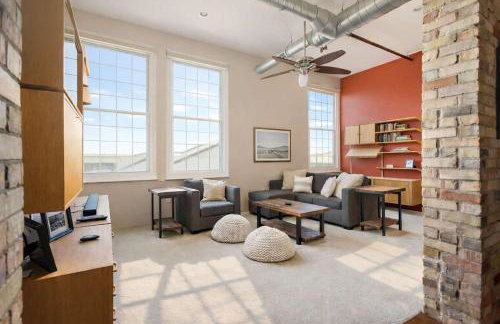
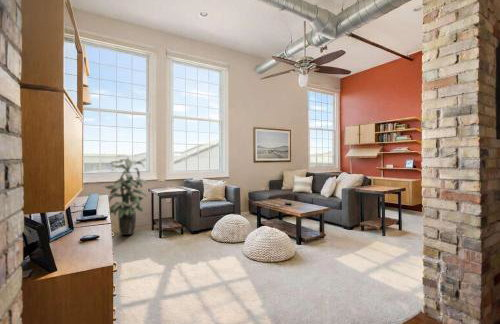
+ indoor plant (125, 194)
